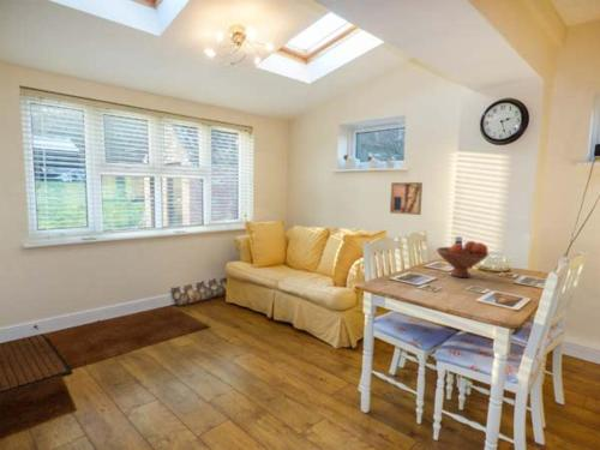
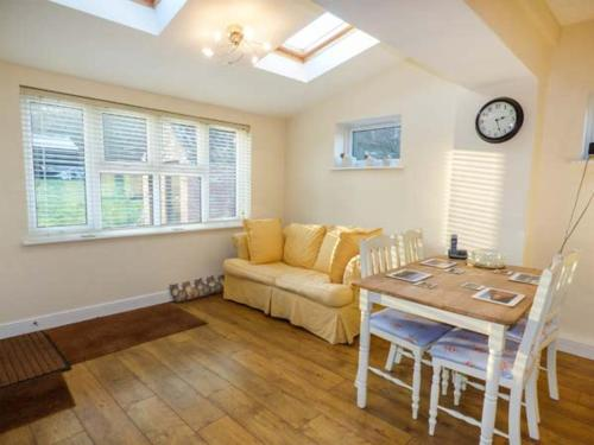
- wall art (406, 198)
- fruit bowl (461, 258)
